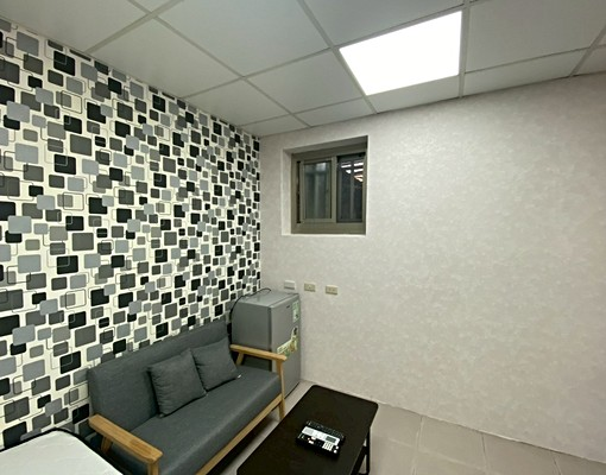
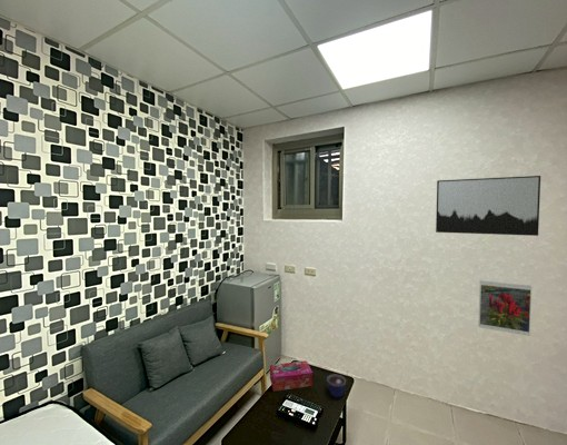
+ wall art (484, 206)
+ cup (334, 385)
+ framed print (504, 307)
+ tissue box (290, 375)
